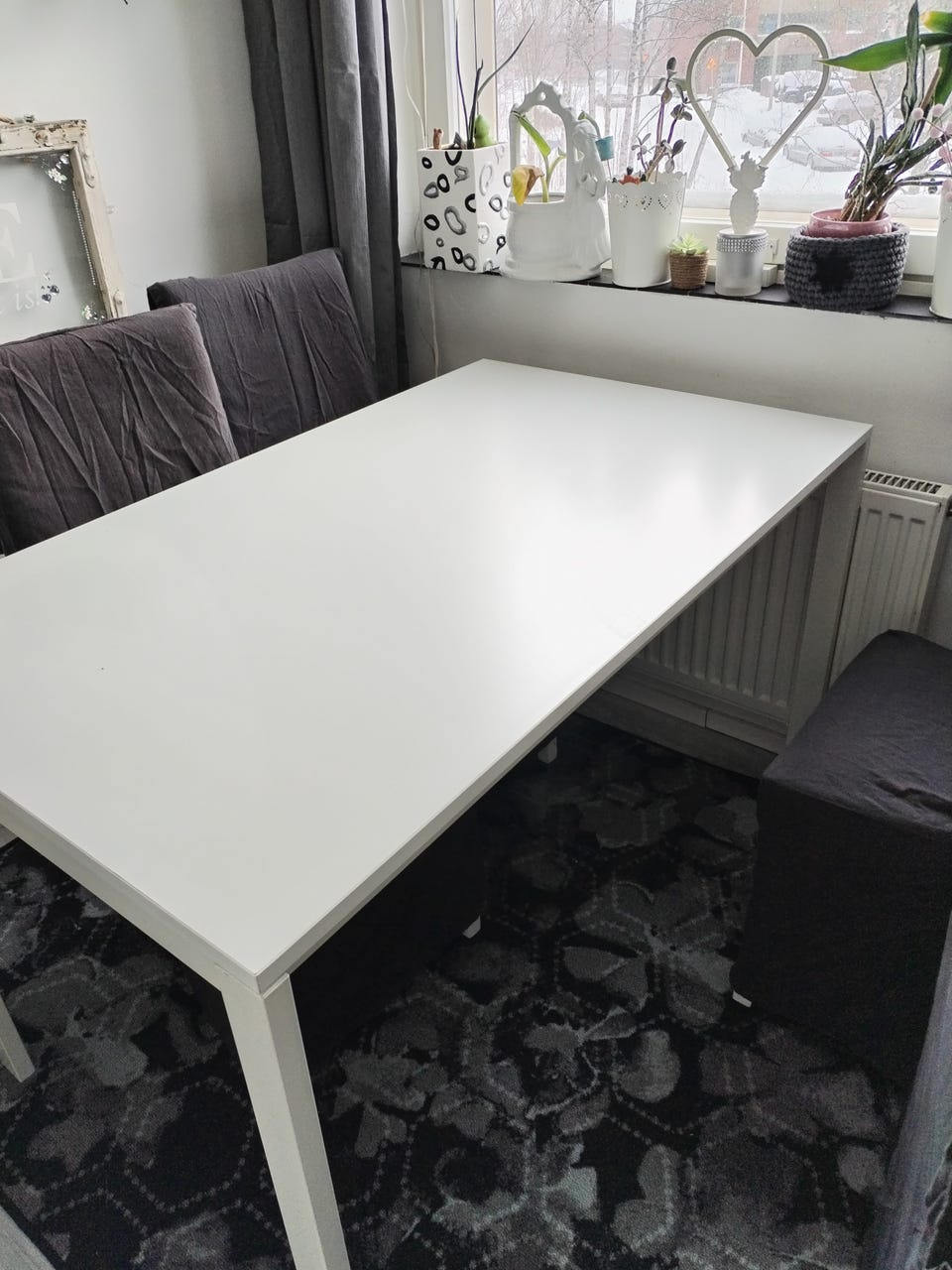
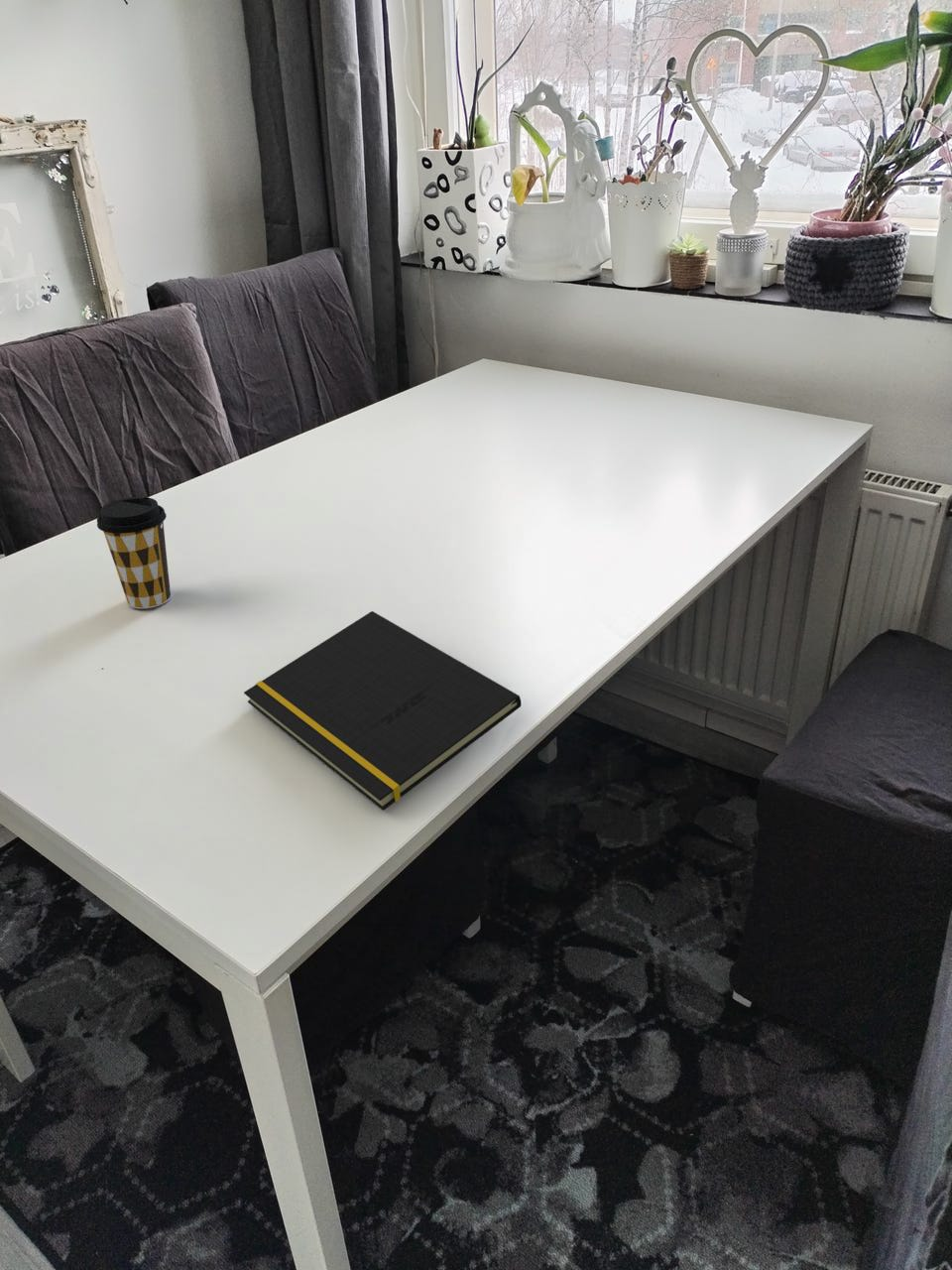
+ coffee cup (139, 554)
+ notepad (377, 698)
